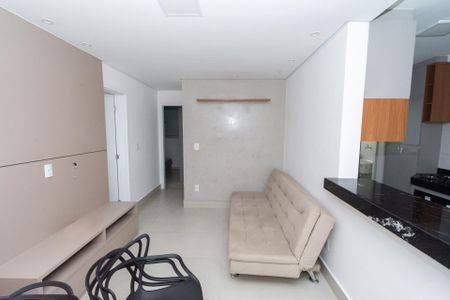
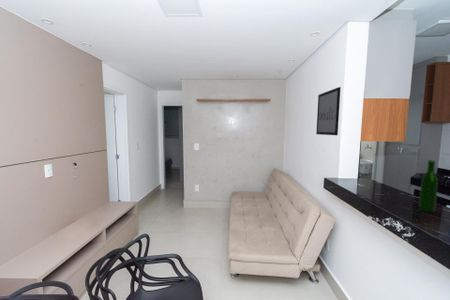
+ wall art (327, 113)
+ wine bottle (429, 185)
